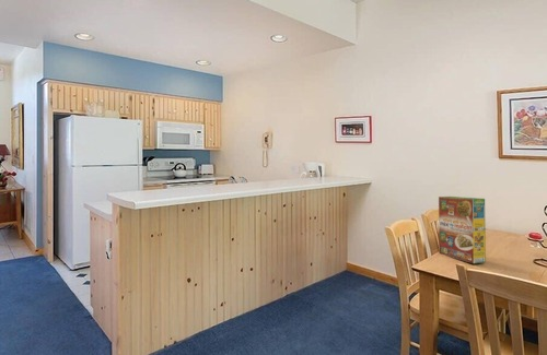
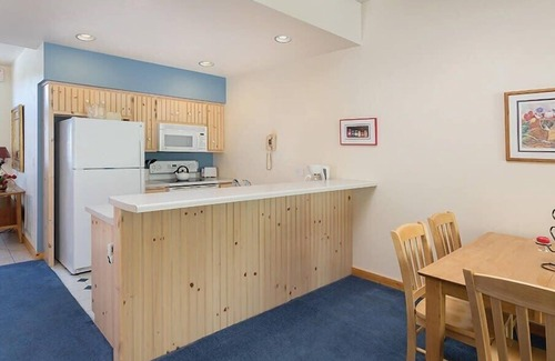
- cereal box (461, 227)
